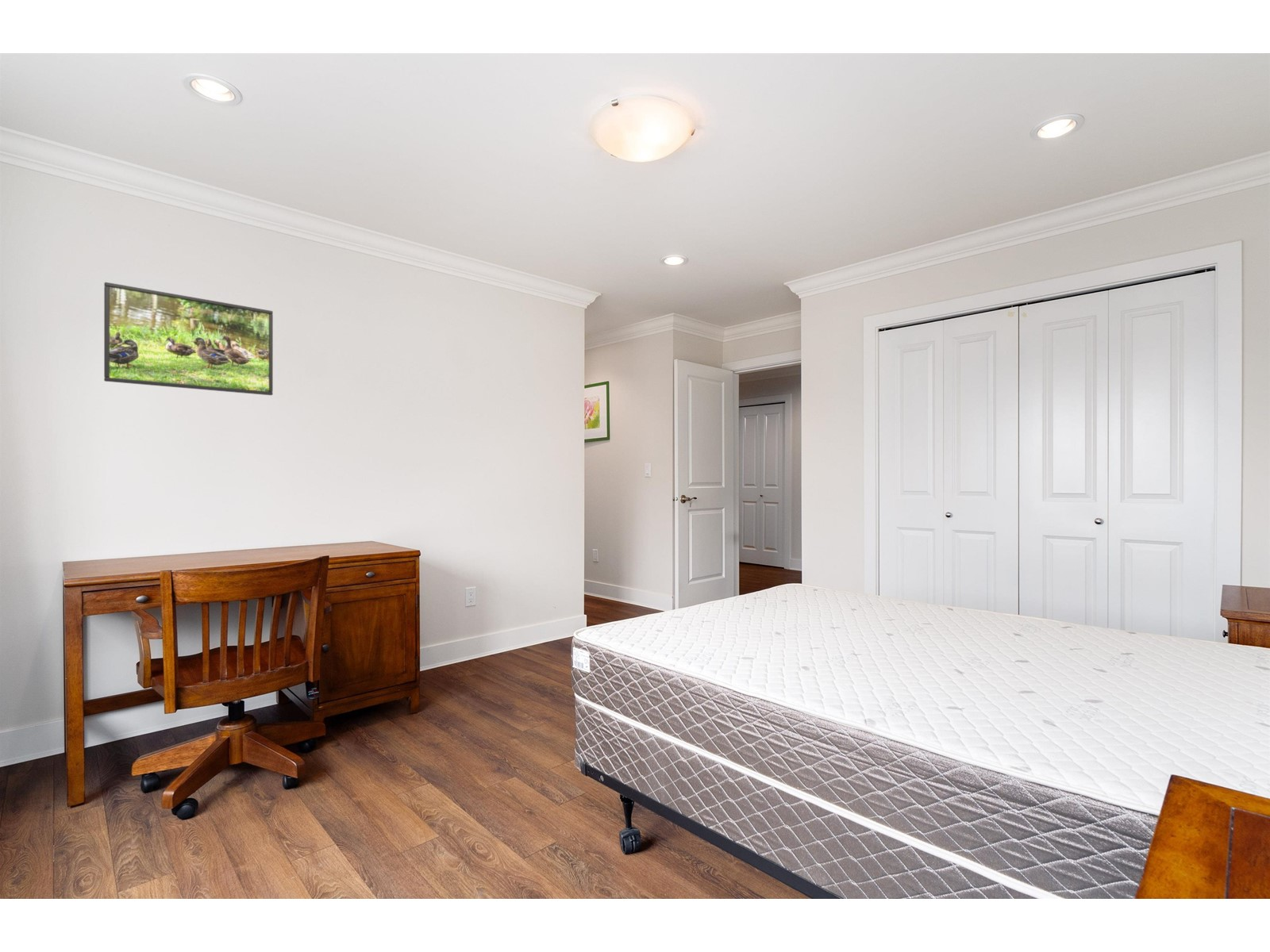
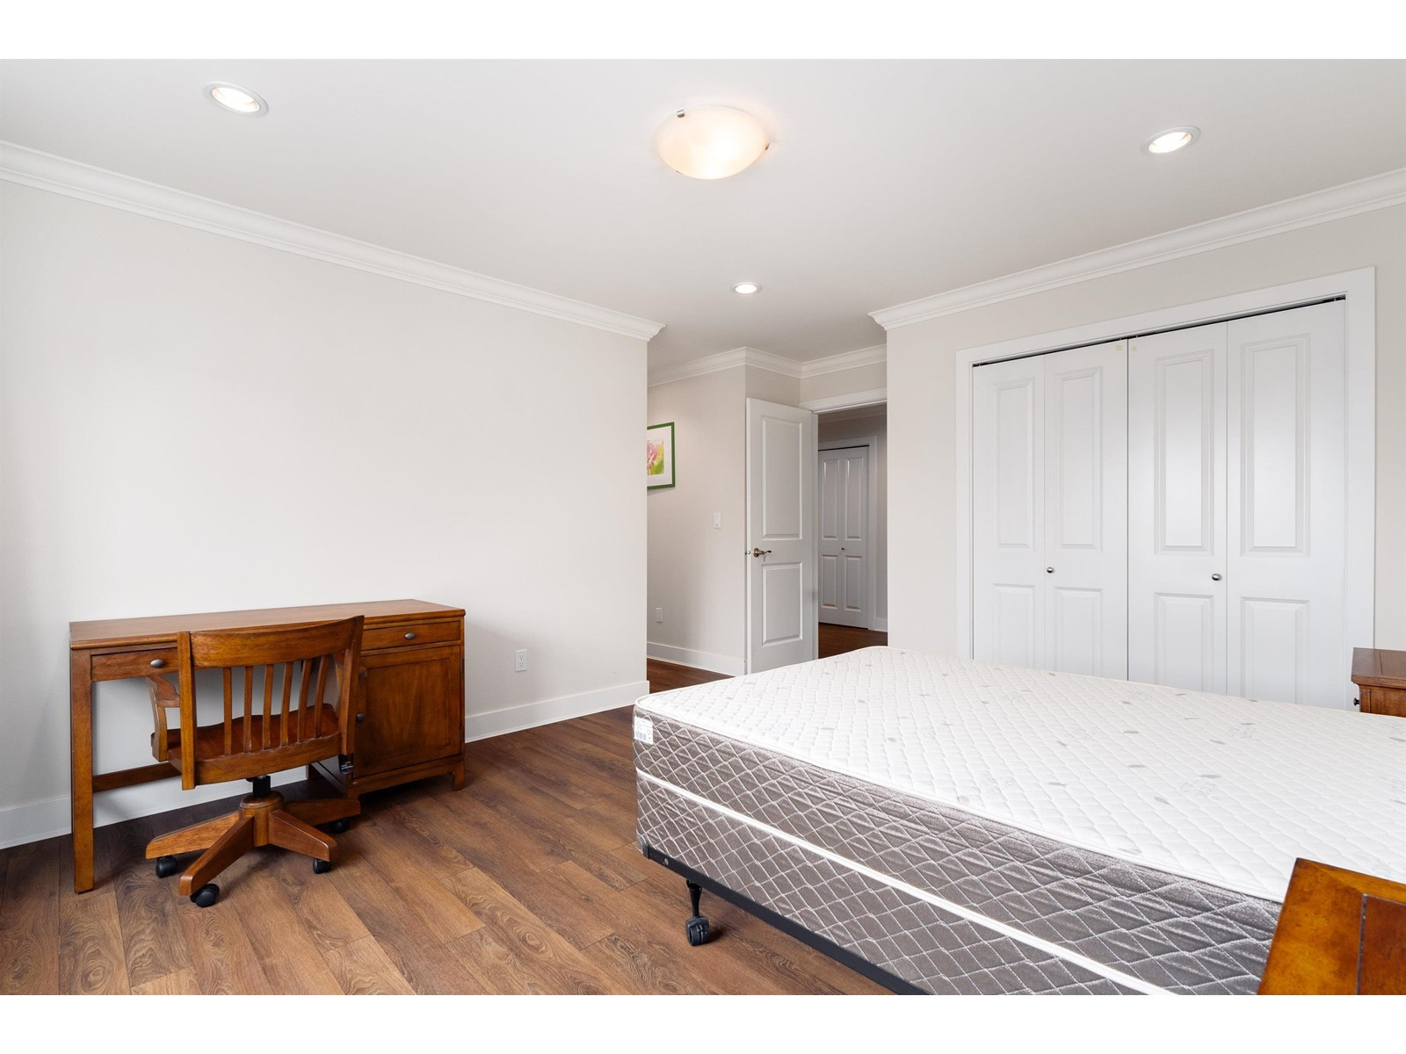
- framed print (194, 343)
